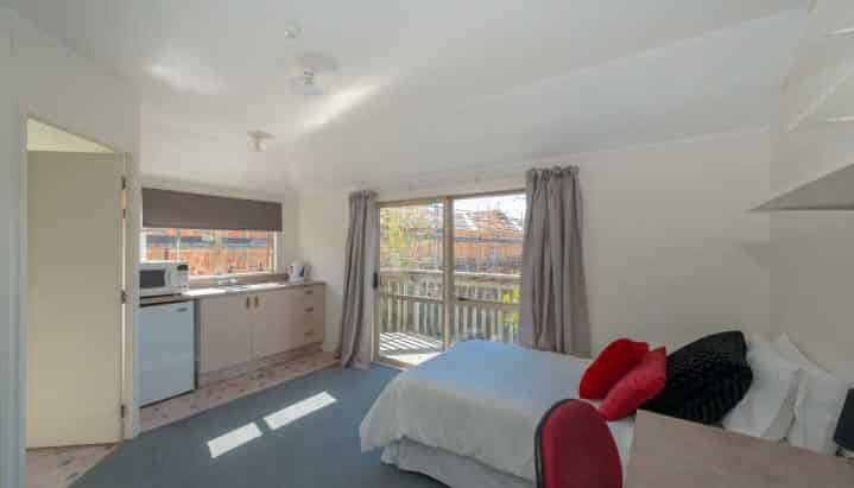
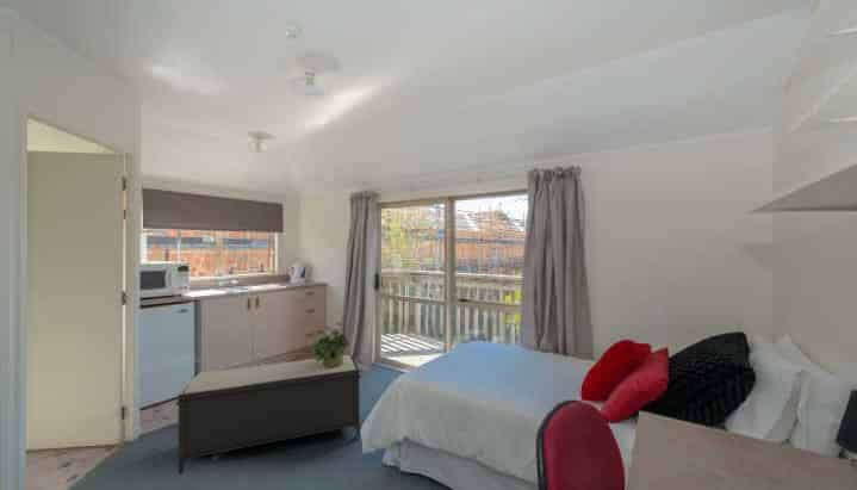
+ potted plant (328, 343)
+ bench (278, 405)
